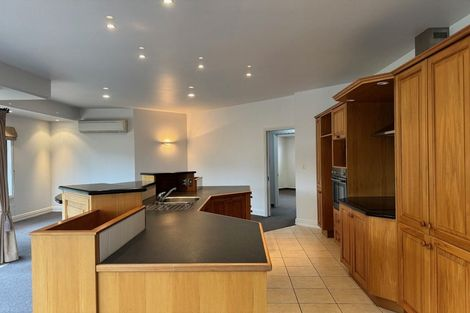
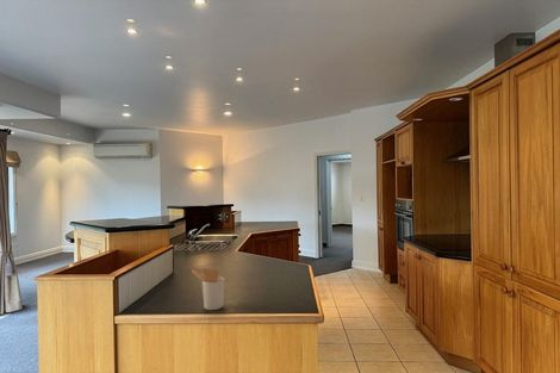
+ utensil holder (207, 287)
